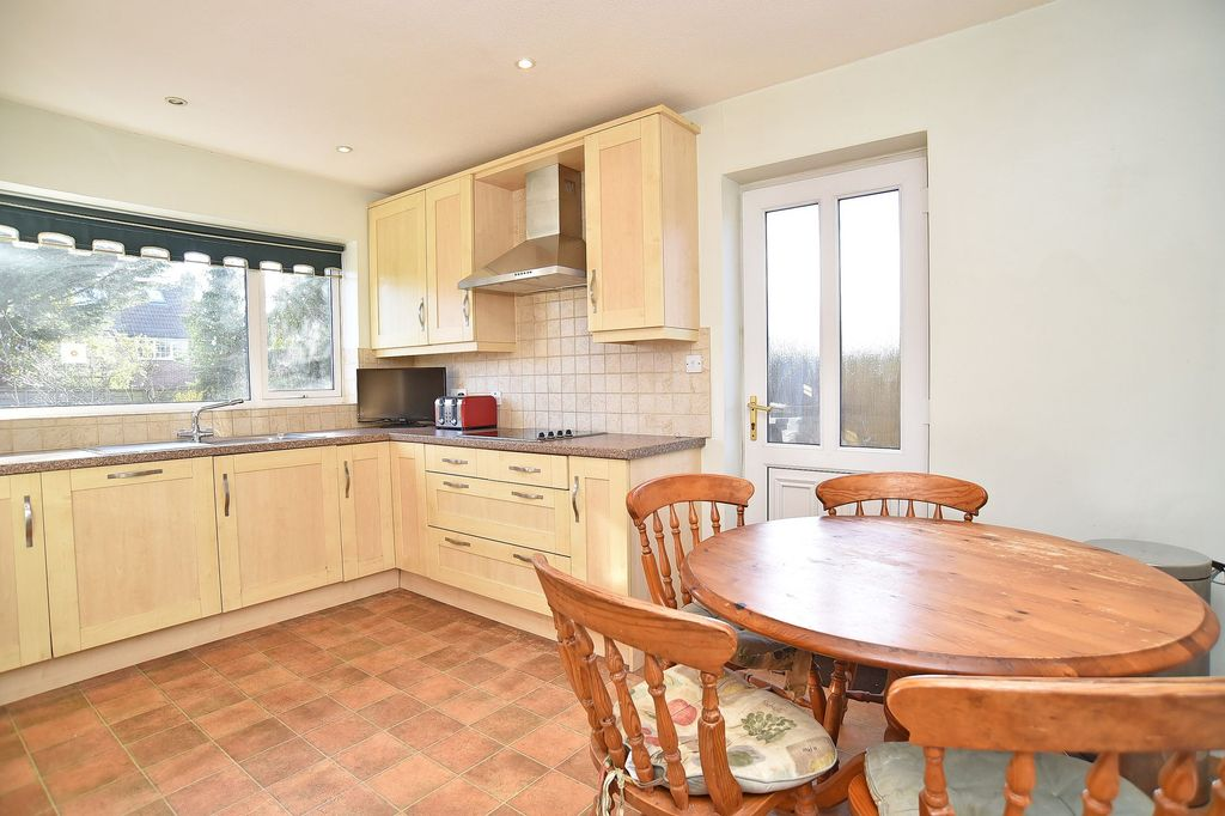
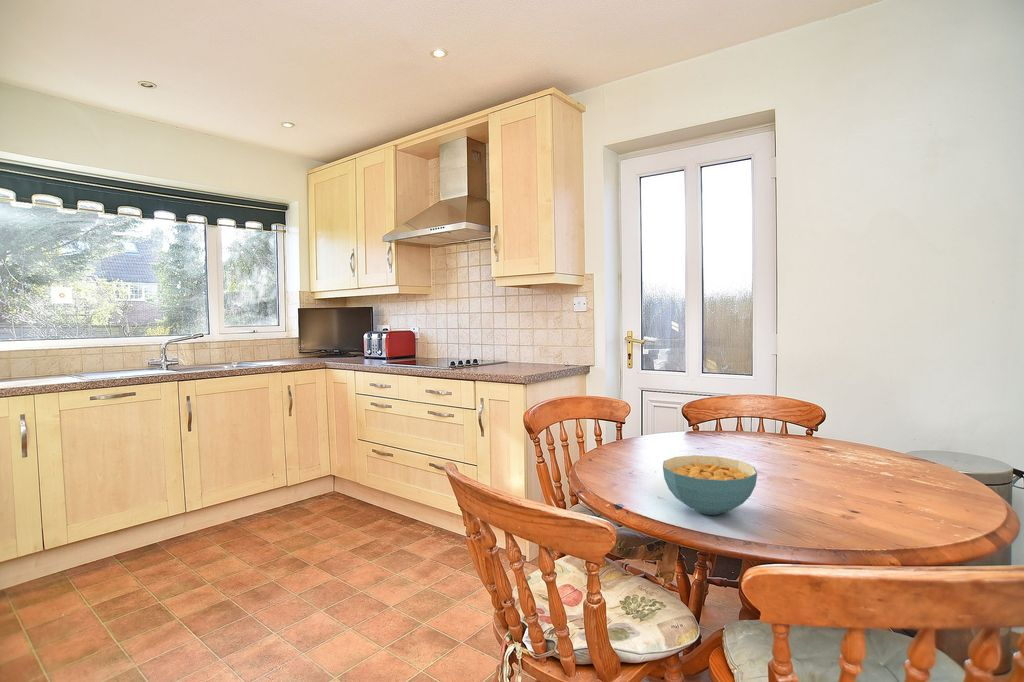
+ cereal bowl (708, 488)
